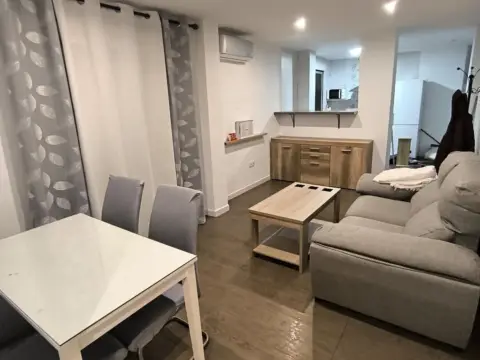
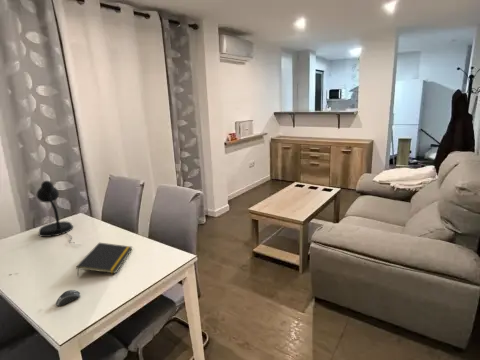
+ desk lamp (56, 209)
+ notepad (106, 256)
+ computer mouse (67, 296)
